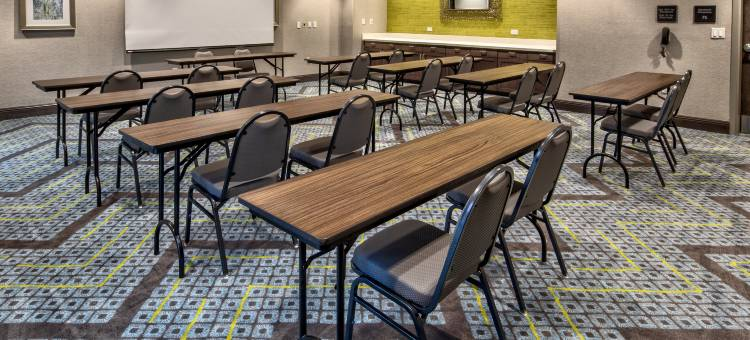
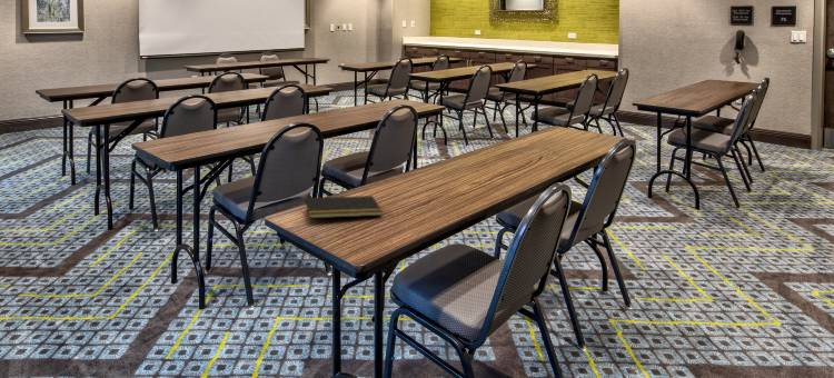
+ notepad (342, 206)
